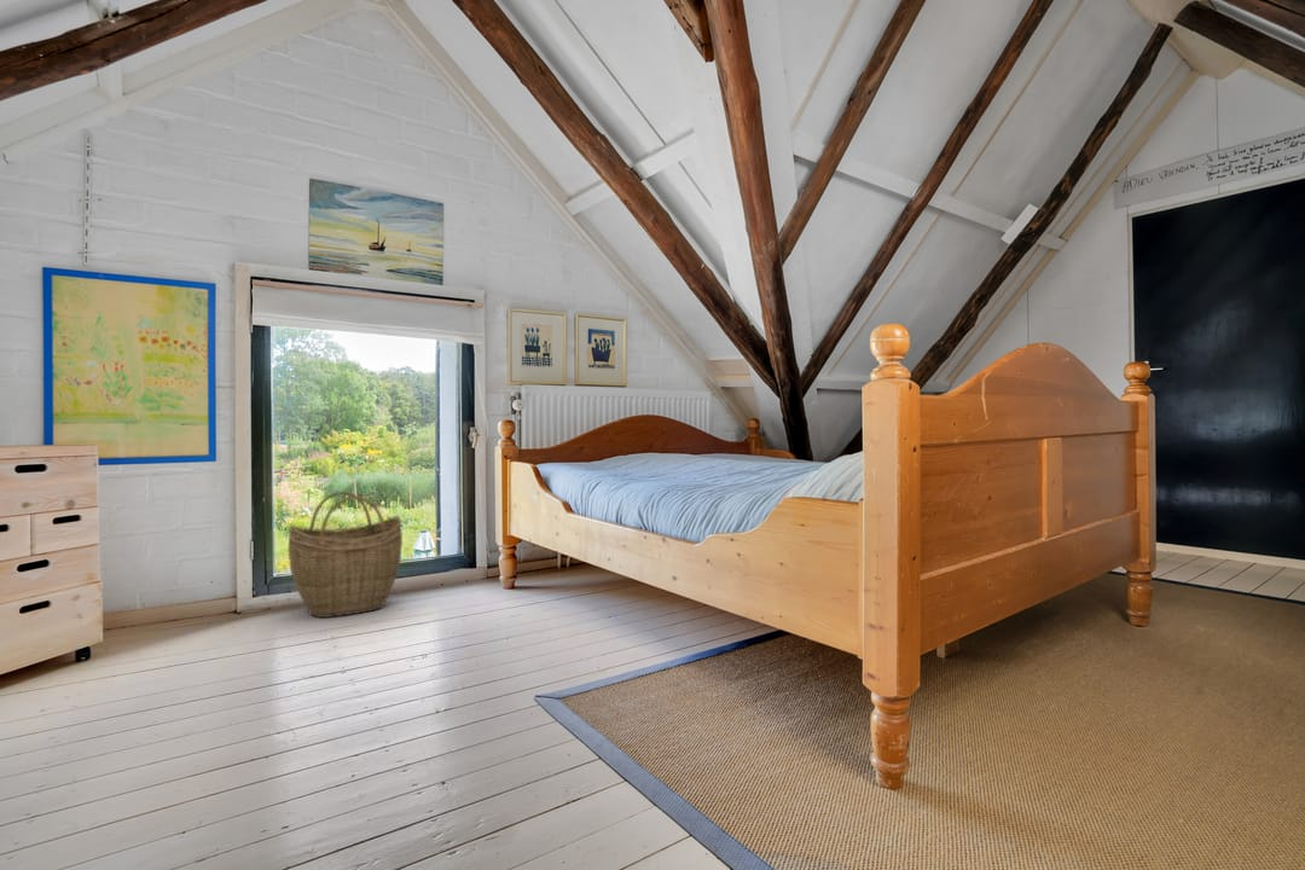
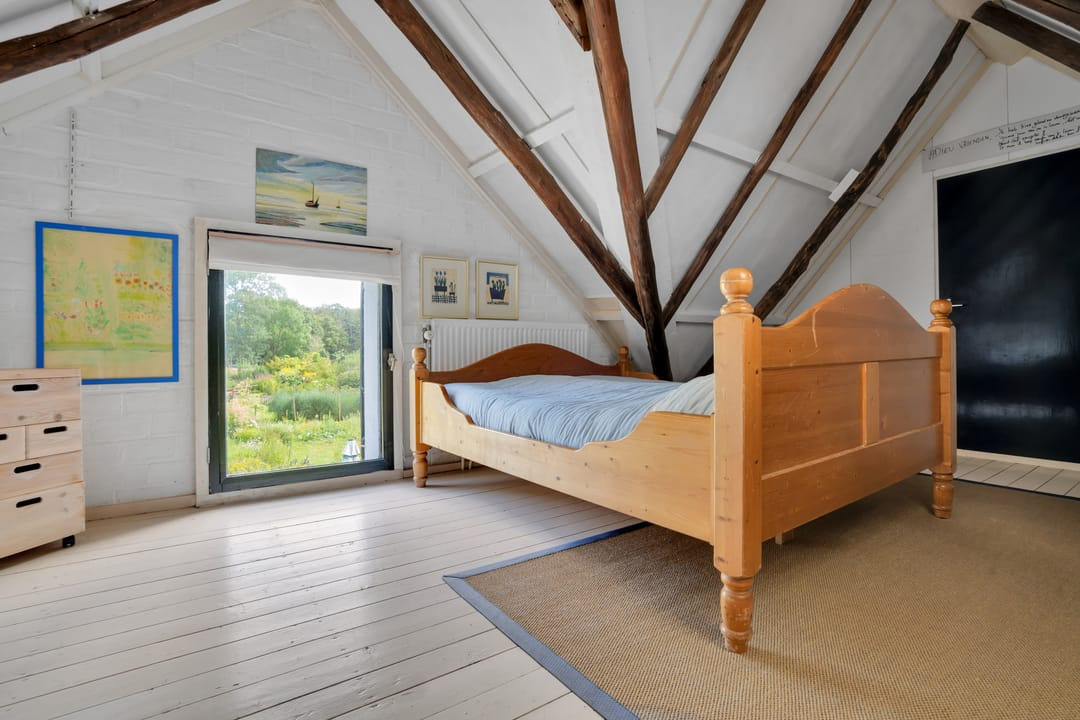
- woven basket (347, 551)
